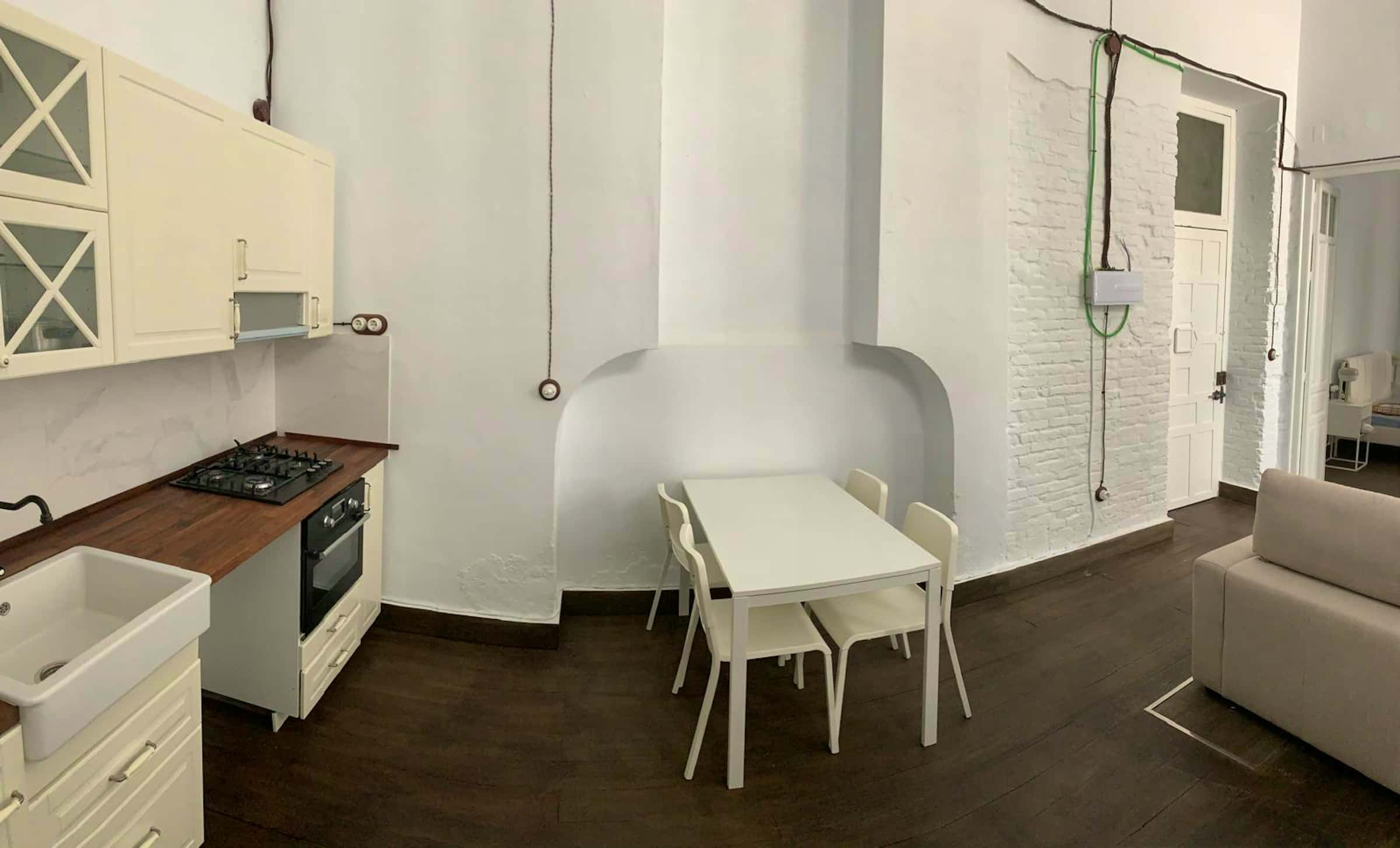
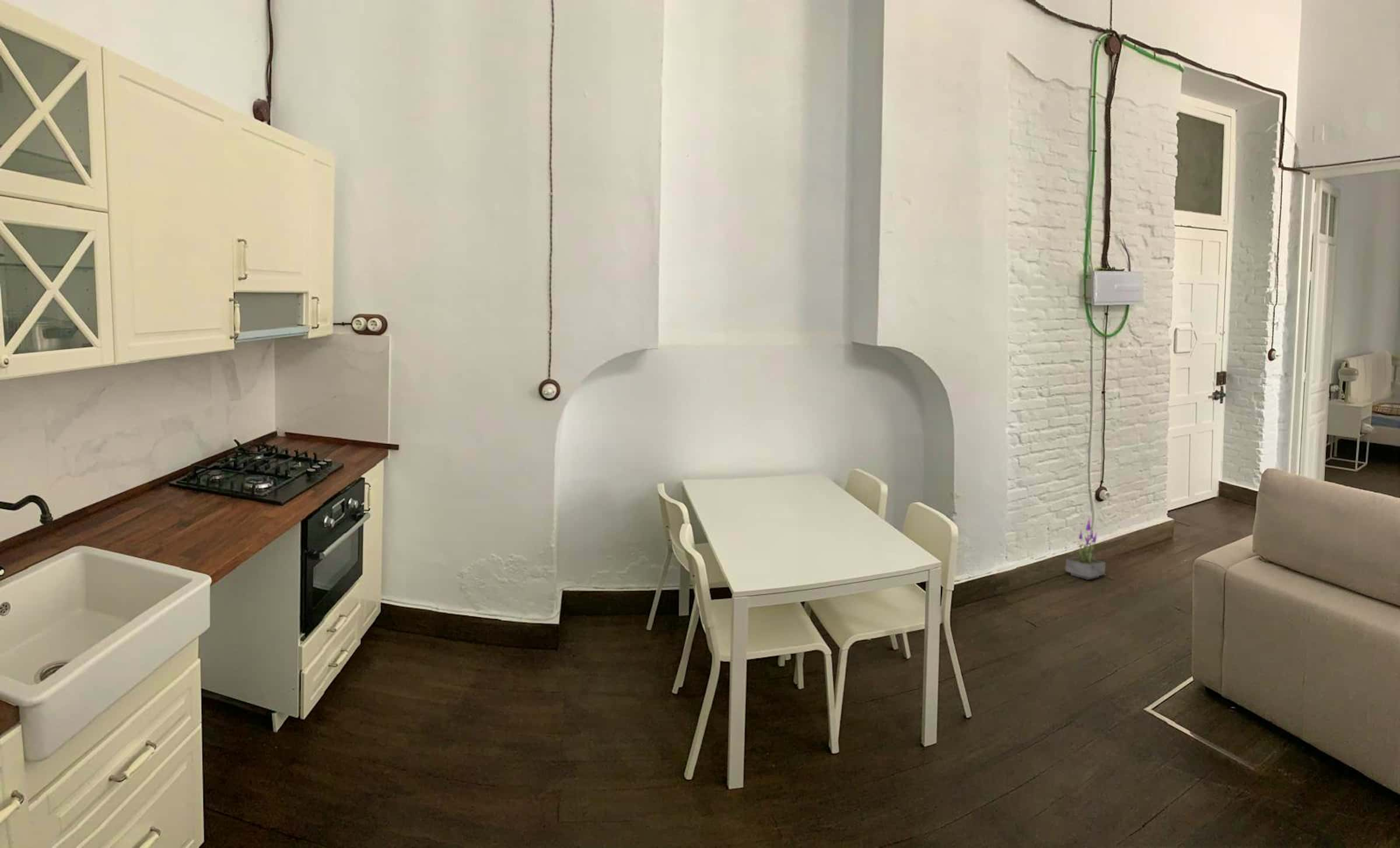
+ potted plant (1086, 546)
